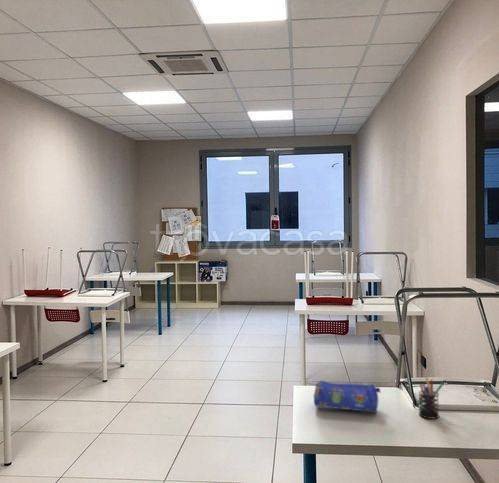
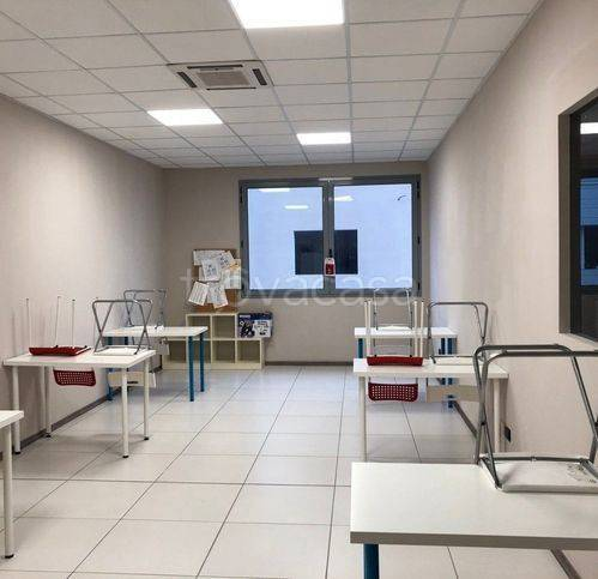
- pen holder (431, 396)
- pencil case (346, 395)
